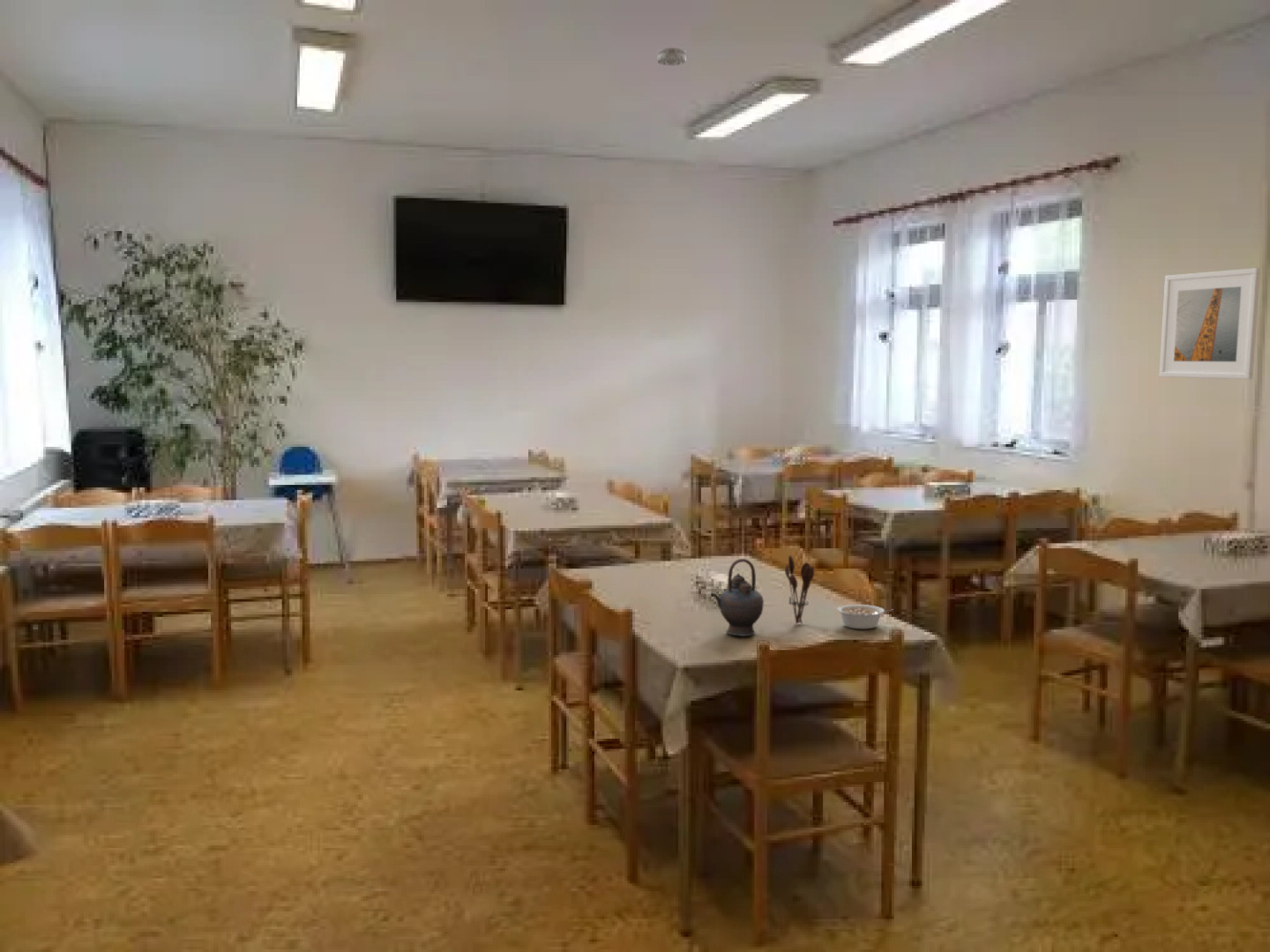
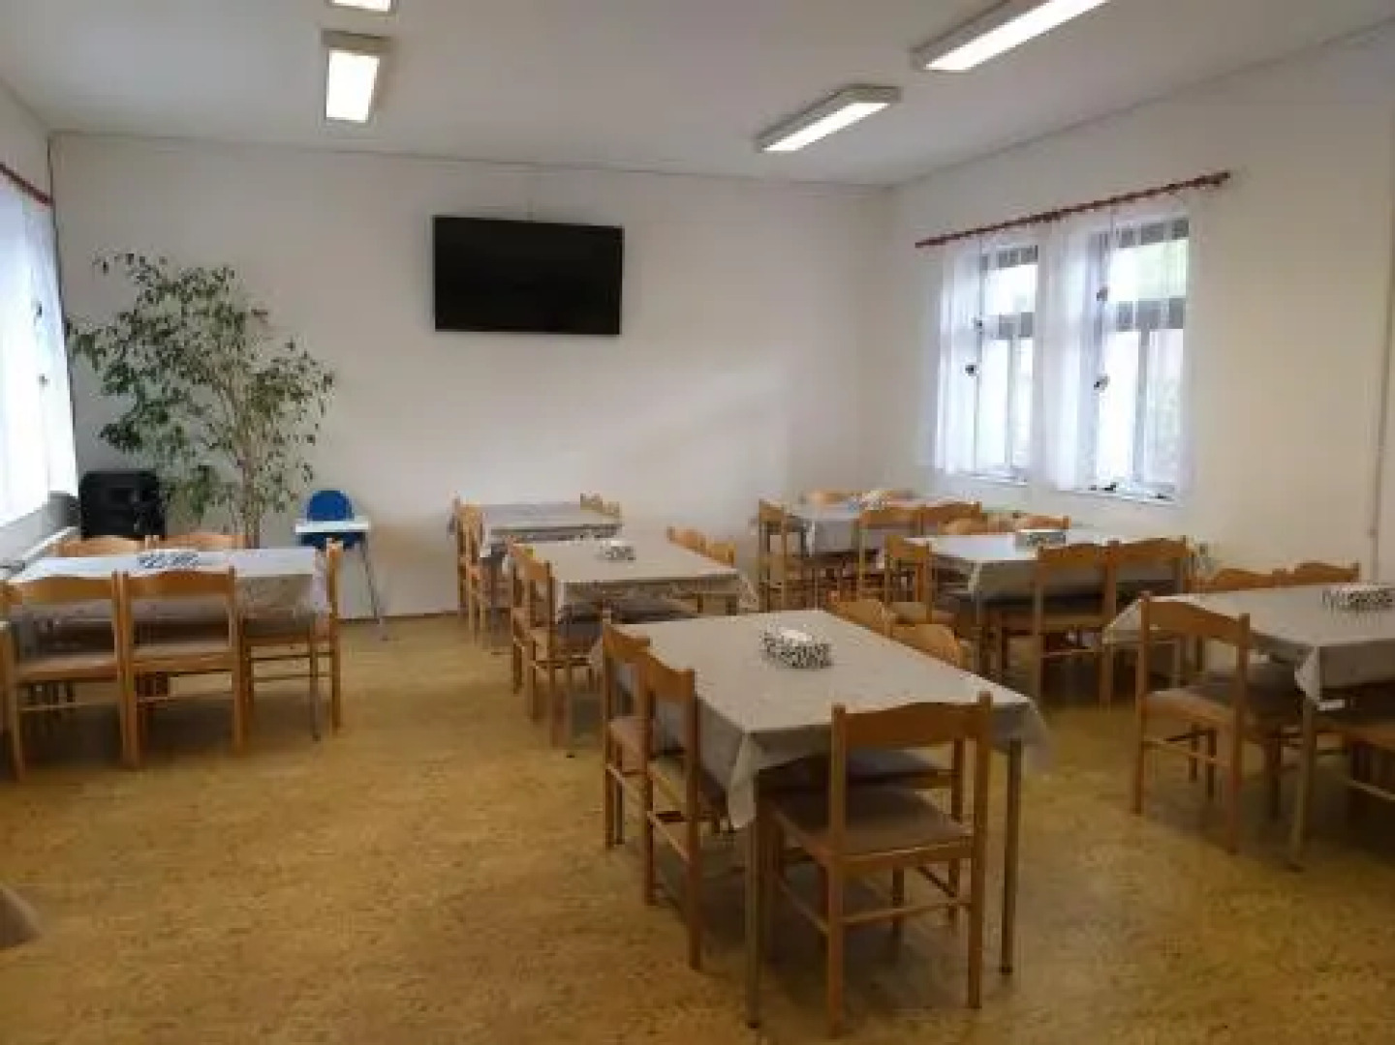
- legume (862, 615)
- utensil holder (796, 590)
- smoke detector (671, 56)
- teapot (736, 596)
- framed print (1206, 324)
